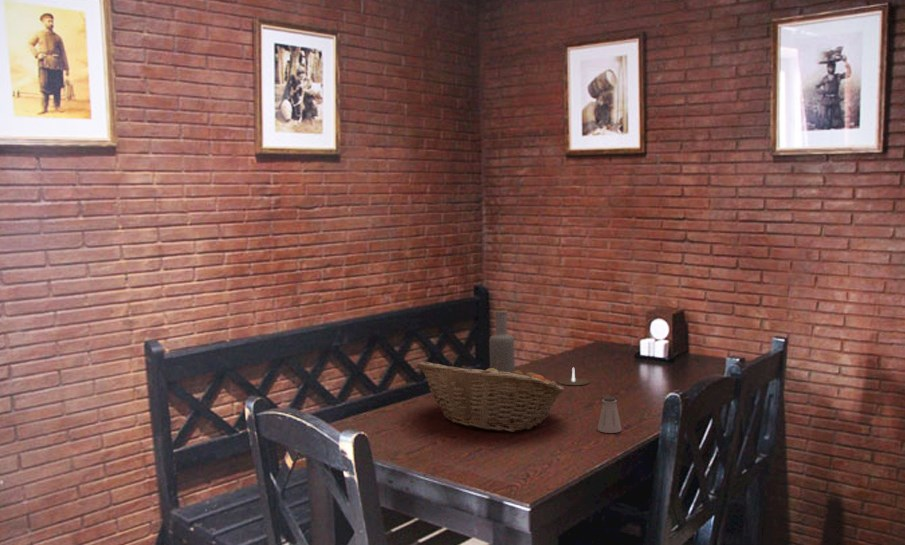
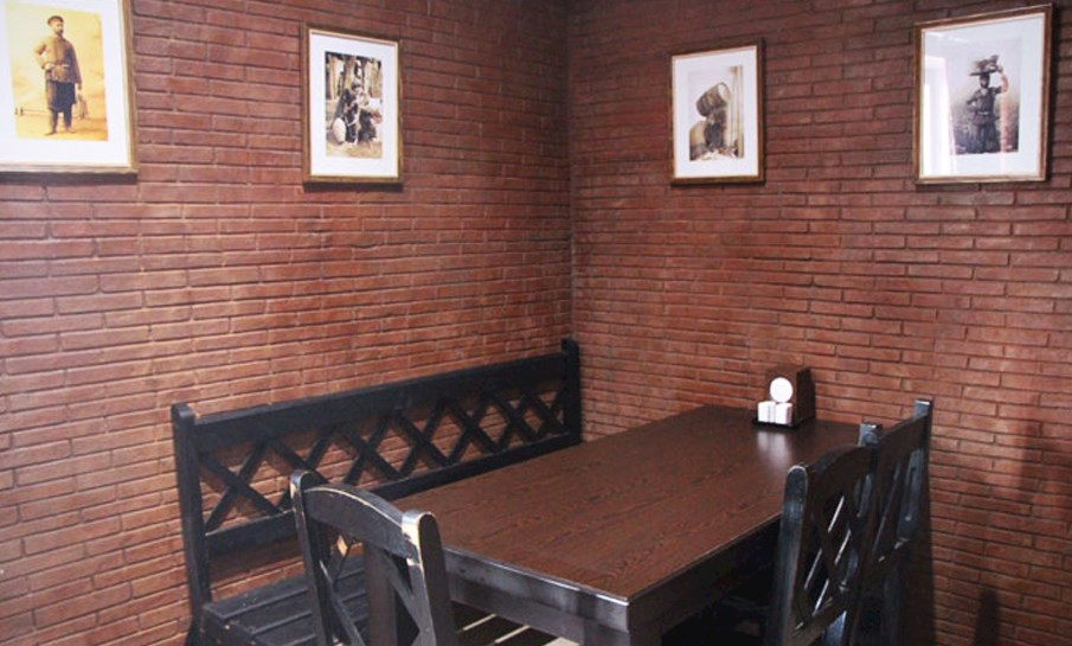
- fruit basket (489, 388)
- candle (573, 374)
- bottle (501, 347)
- saltshaker (609, 413)
